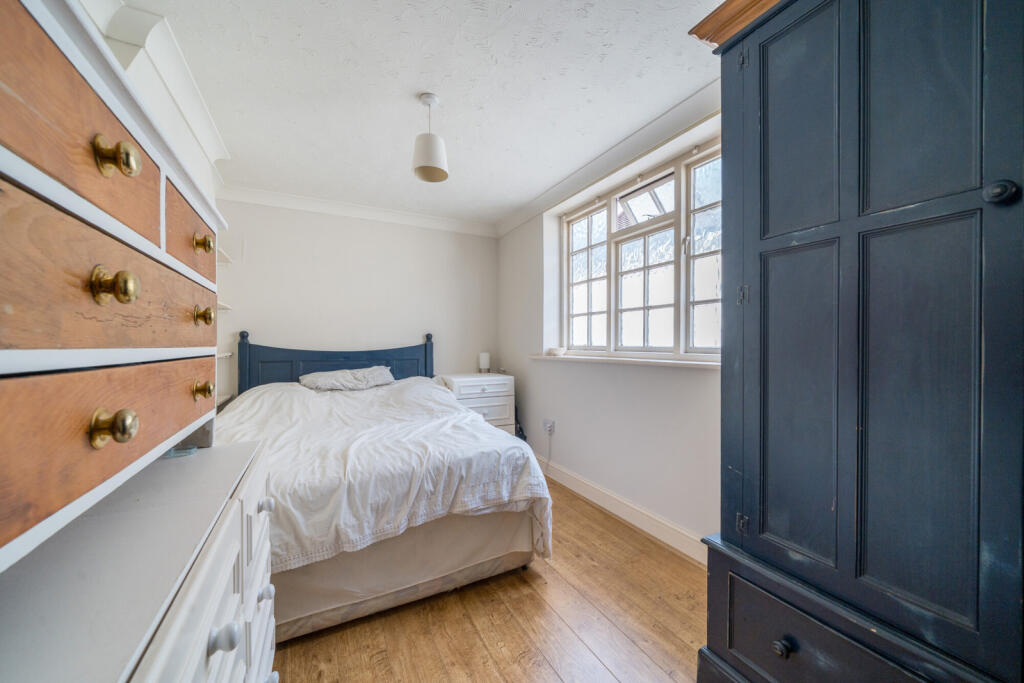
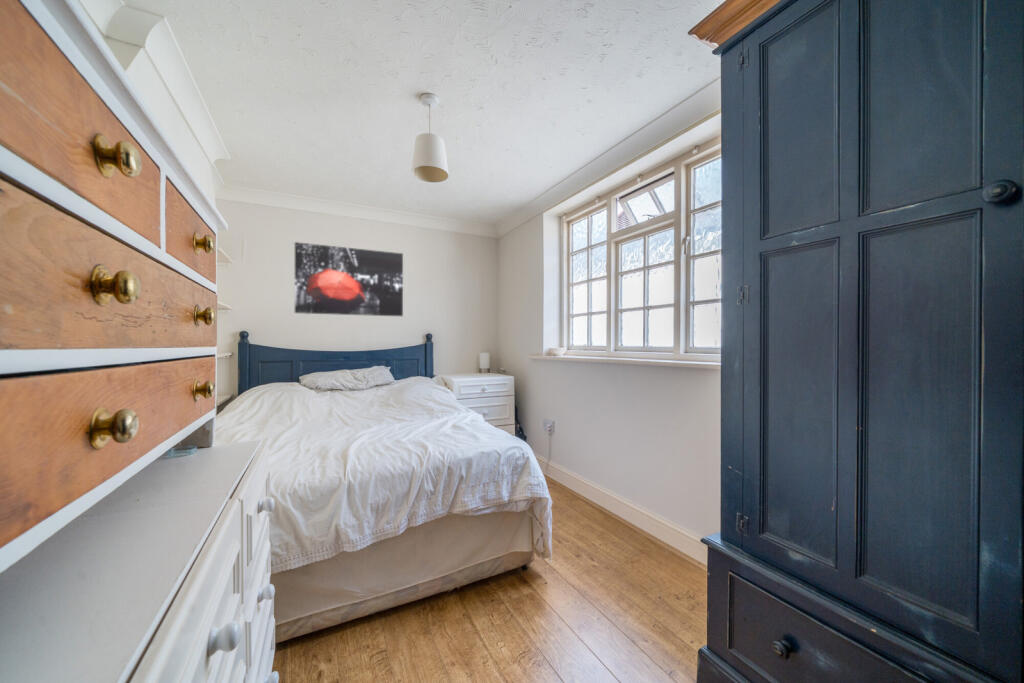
+ wall art (351, 281)
